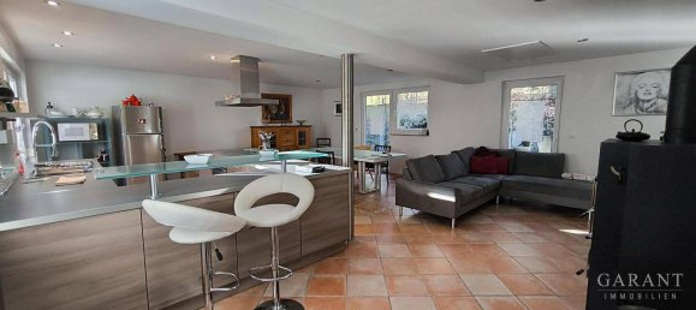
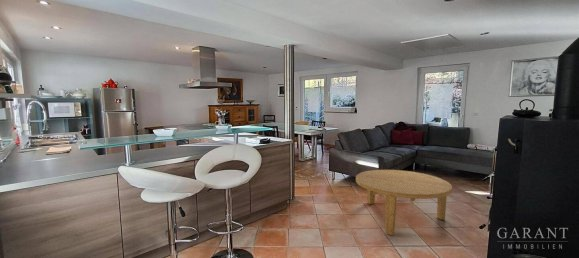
+ coffee table (400, 196)
